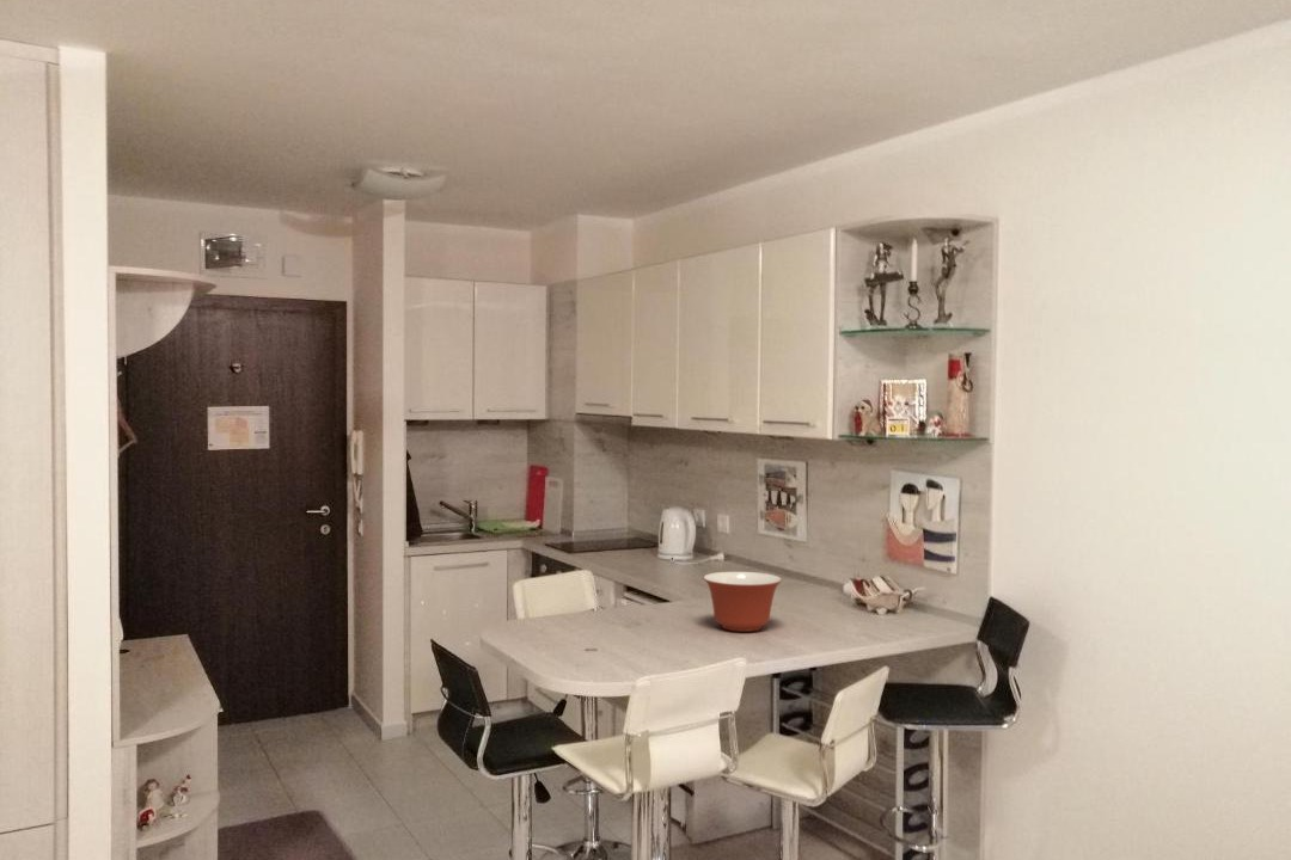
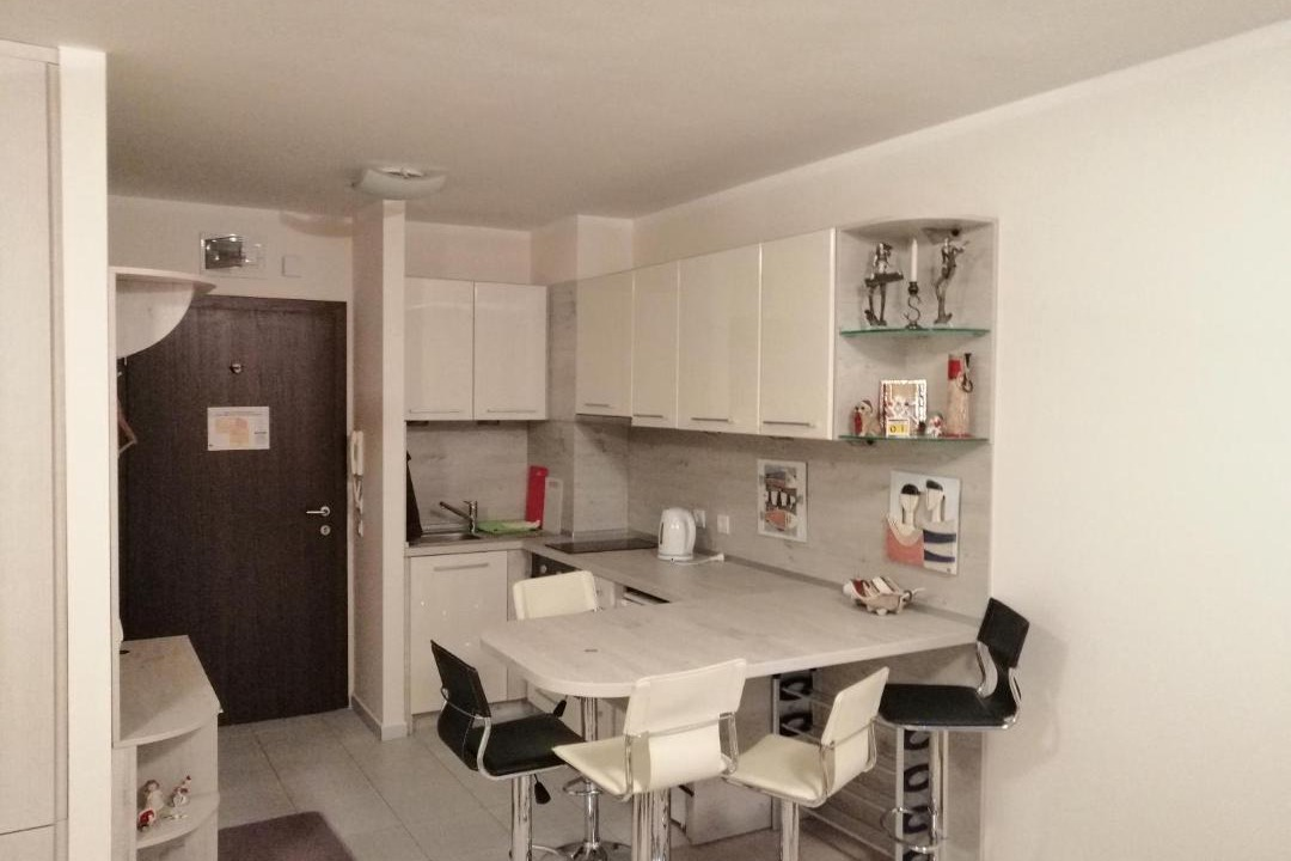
- mixing bowl (741, 602)
